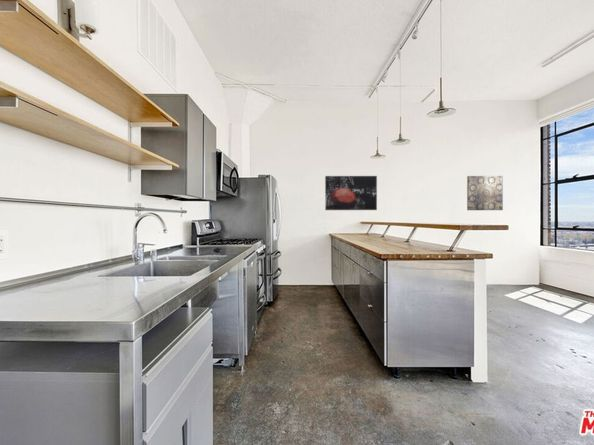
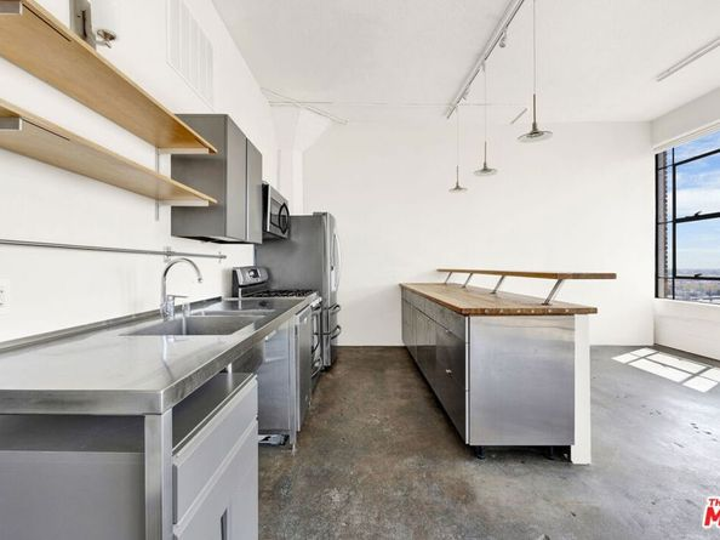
- wall art (484, 193)
- wall art (351, 193)
